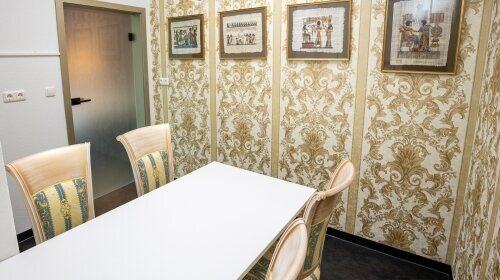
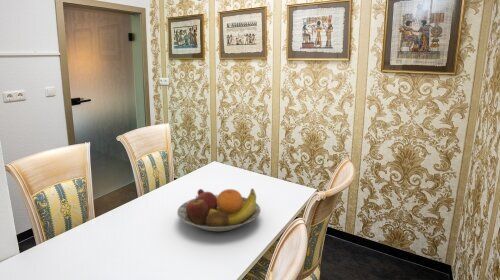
+ fruit bowl (219, 206)
